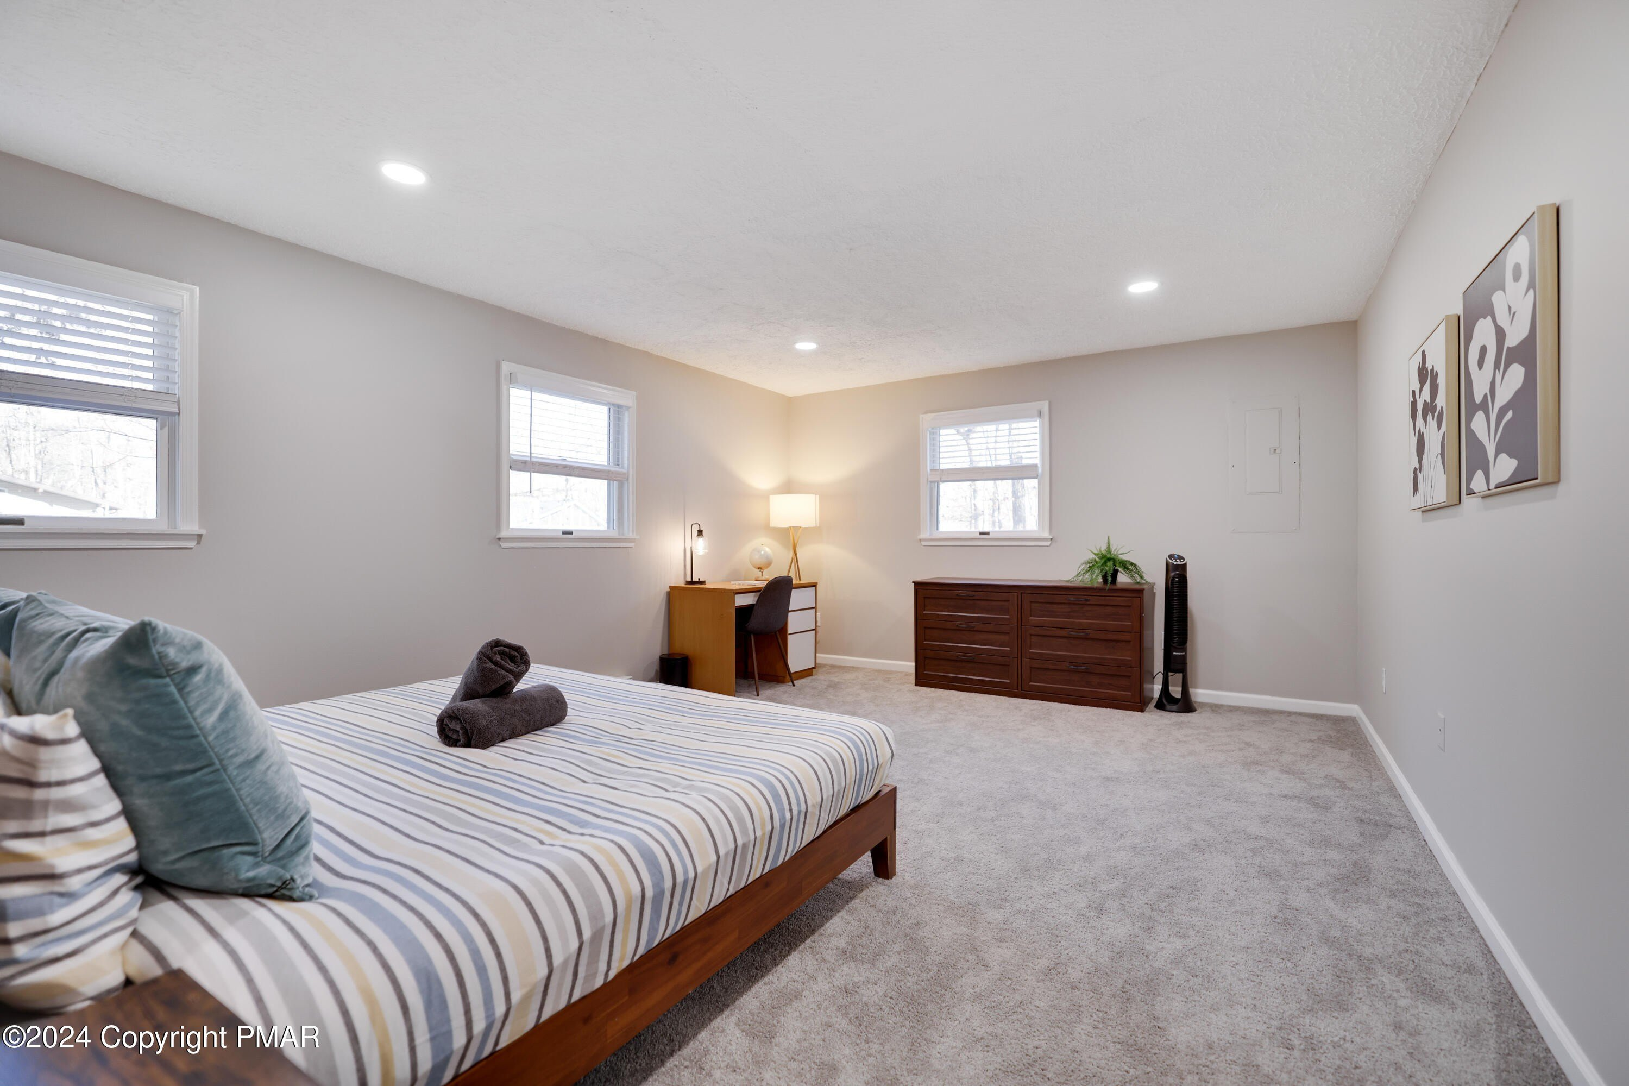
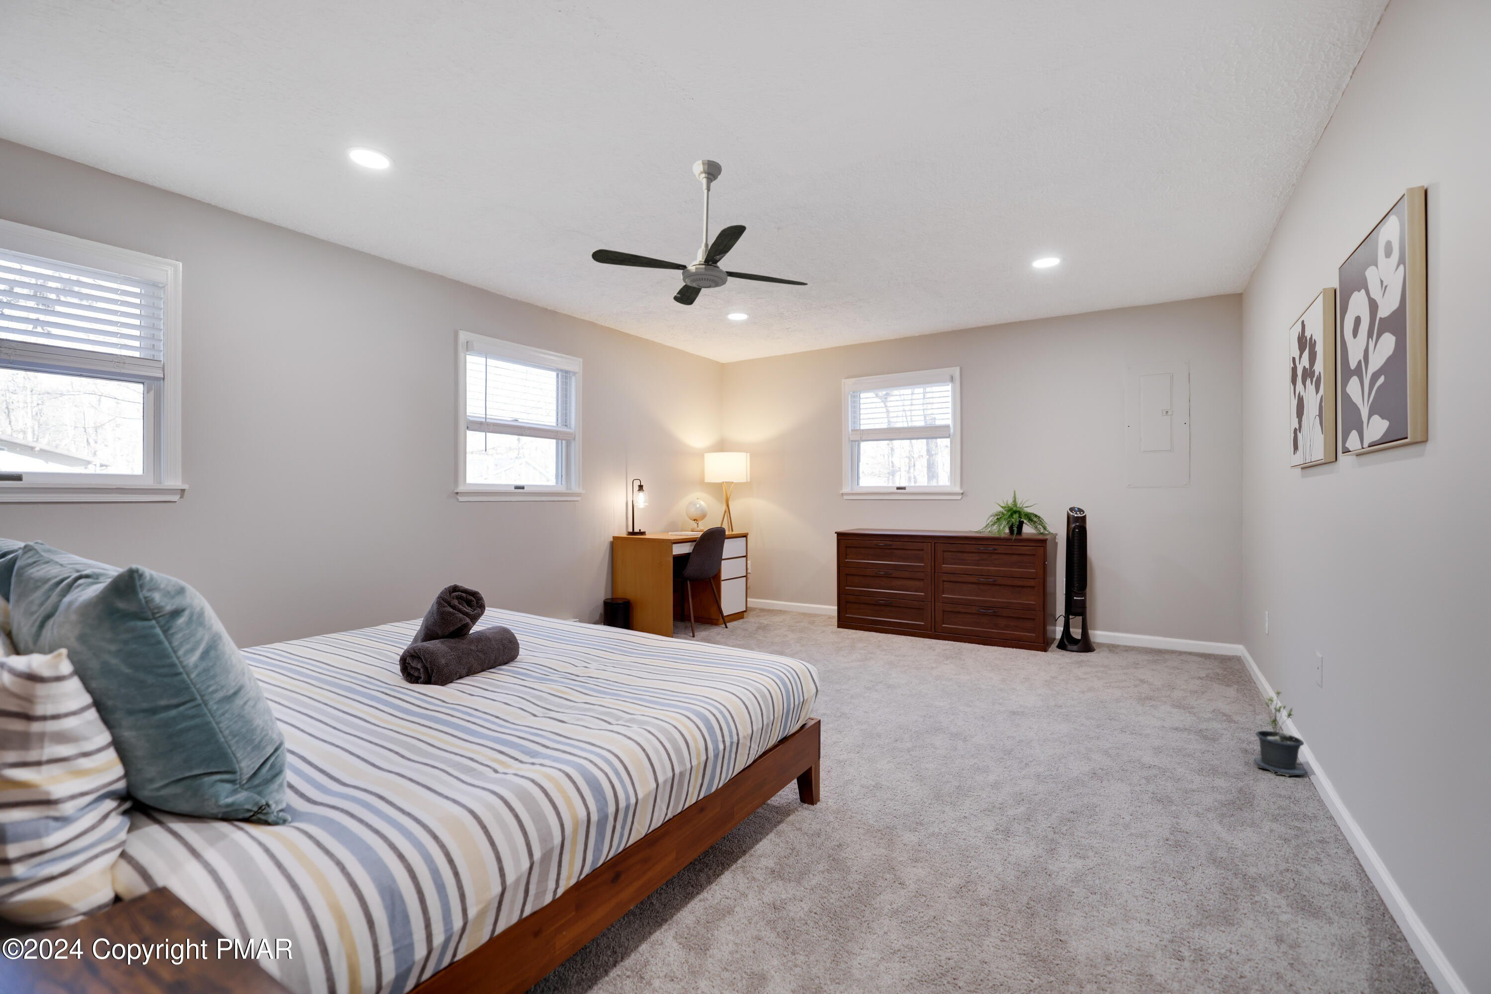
+ ceiling fan (704, 224)
+ potted plant (1282, 732)
